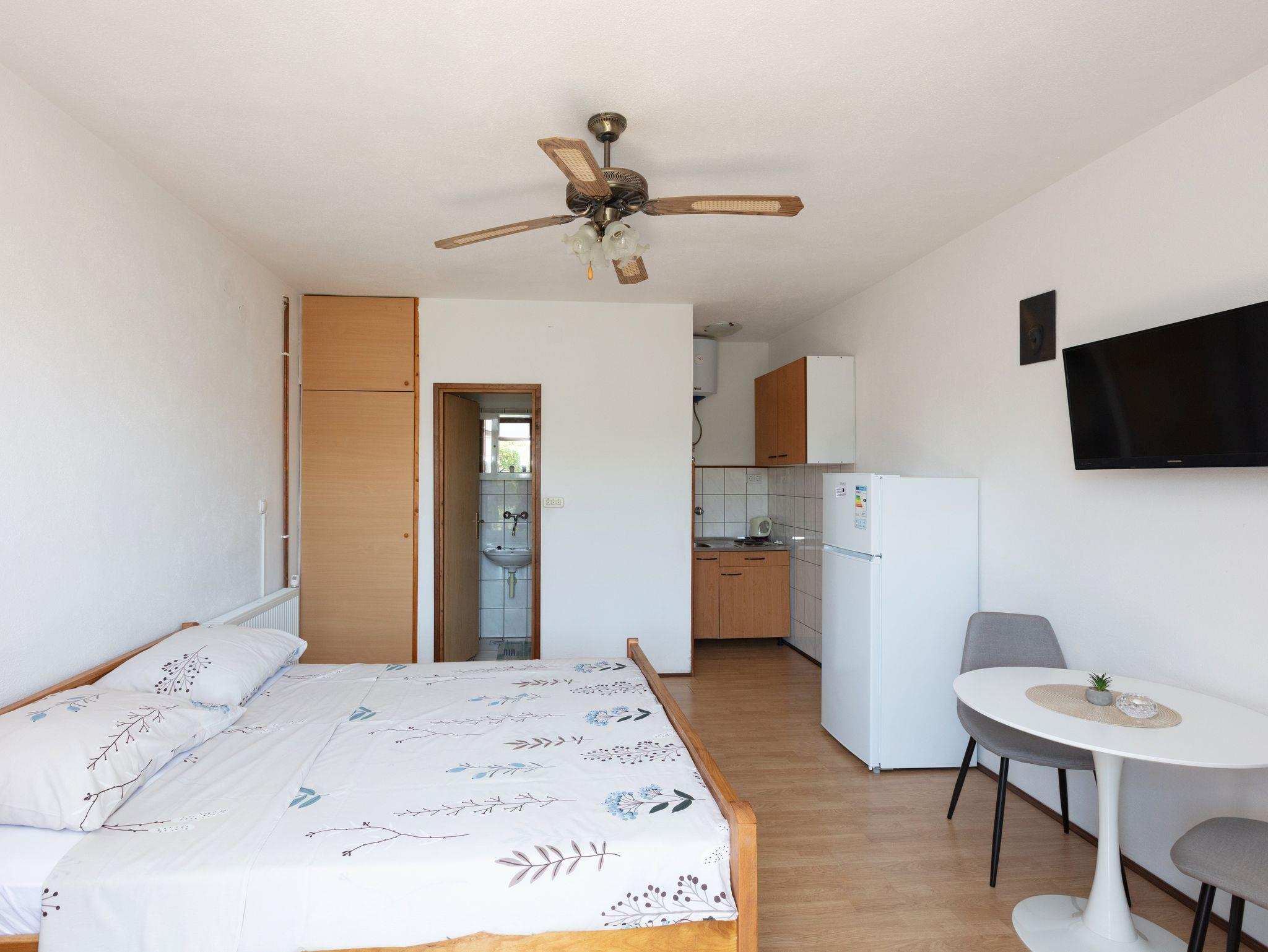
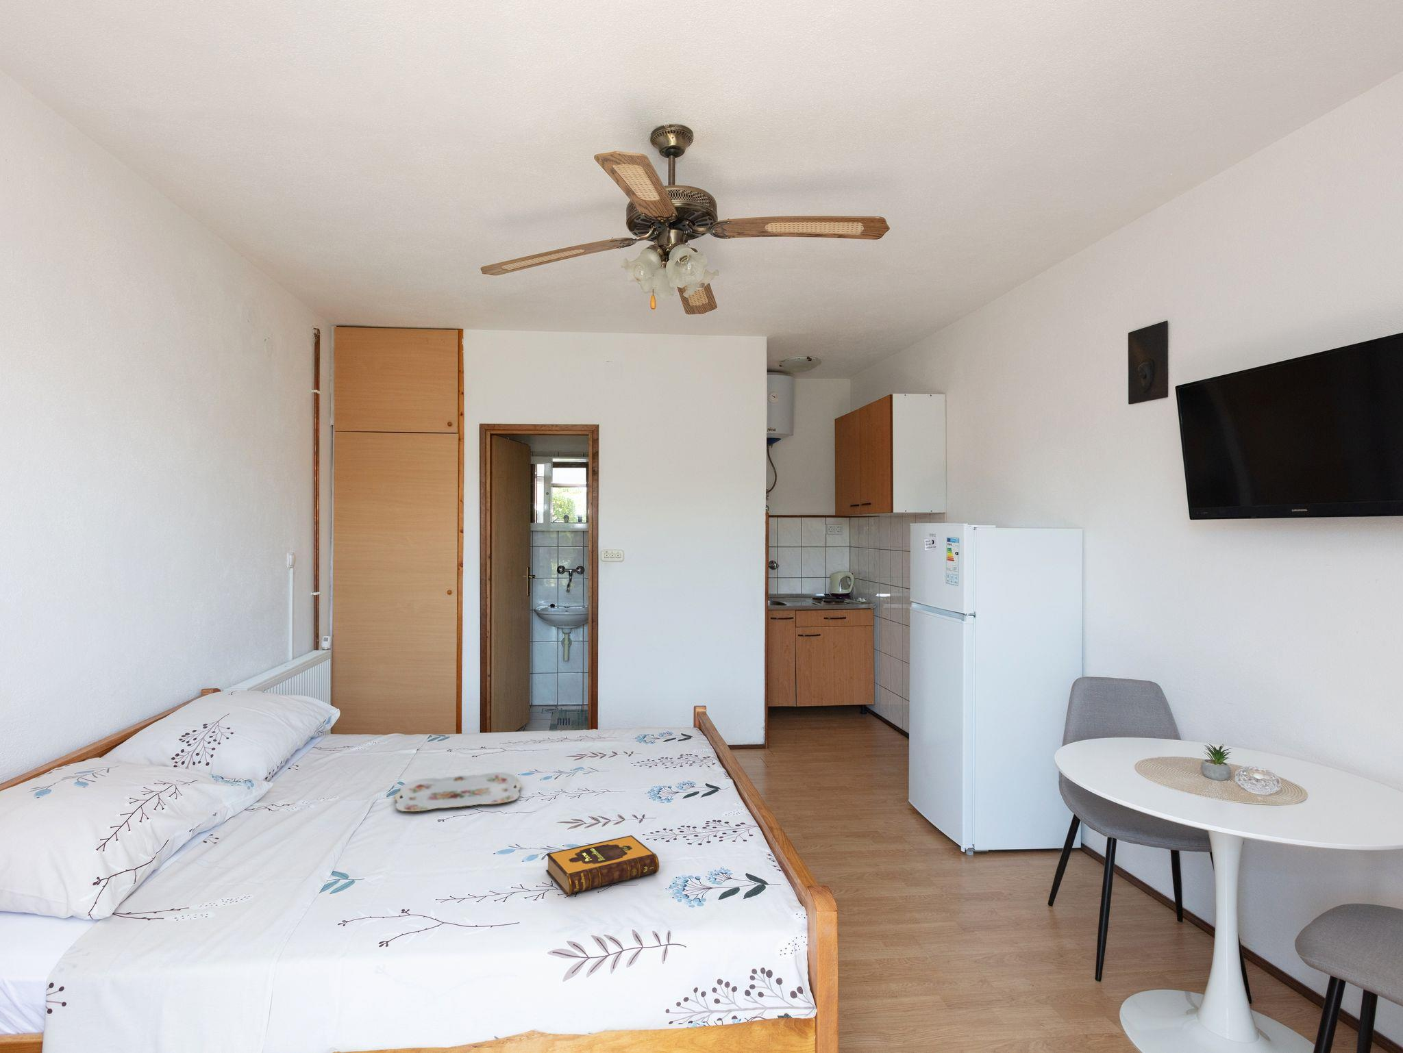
+ serving tray (459, 792)
+ hardback book (602, 864)
